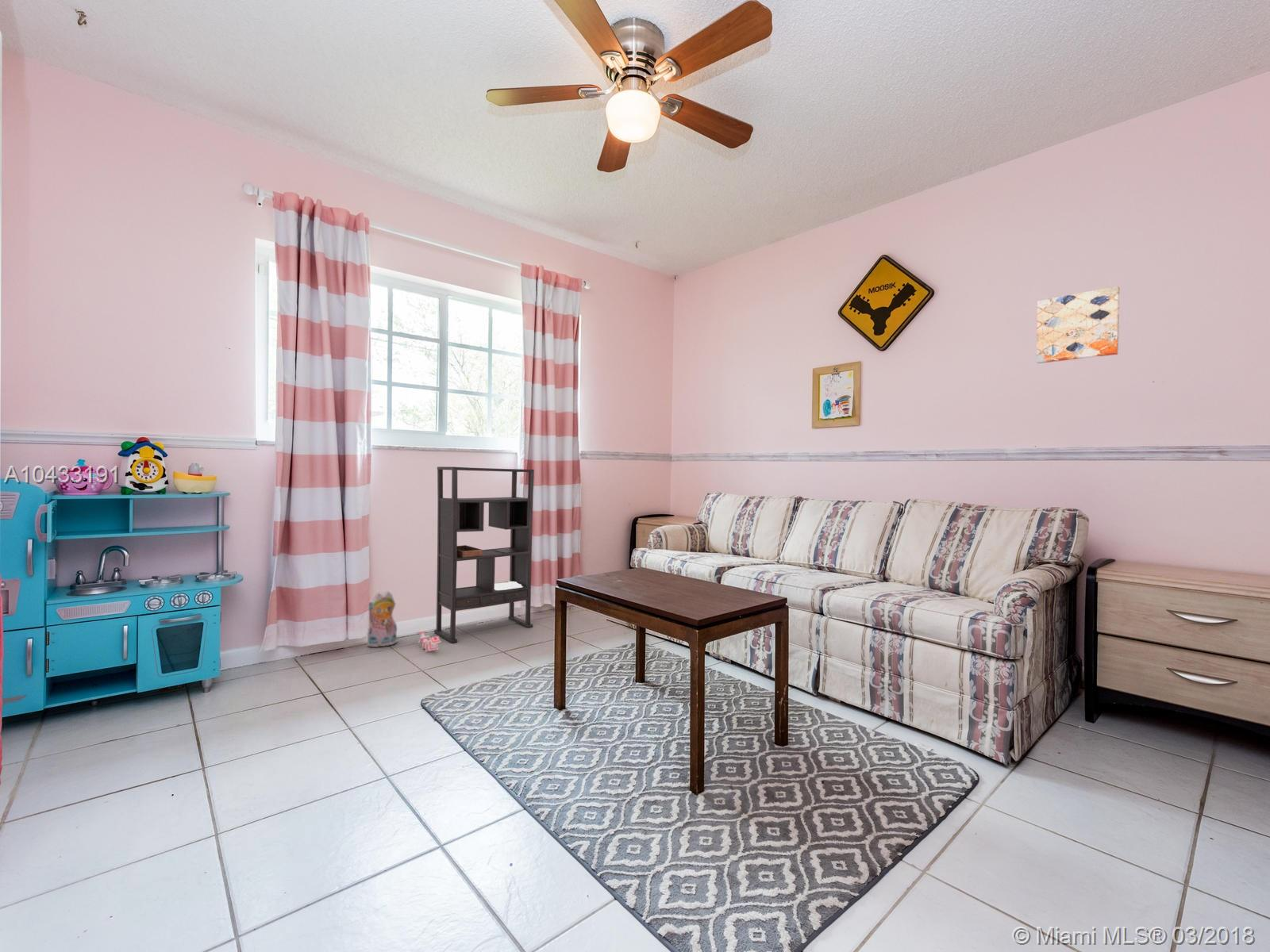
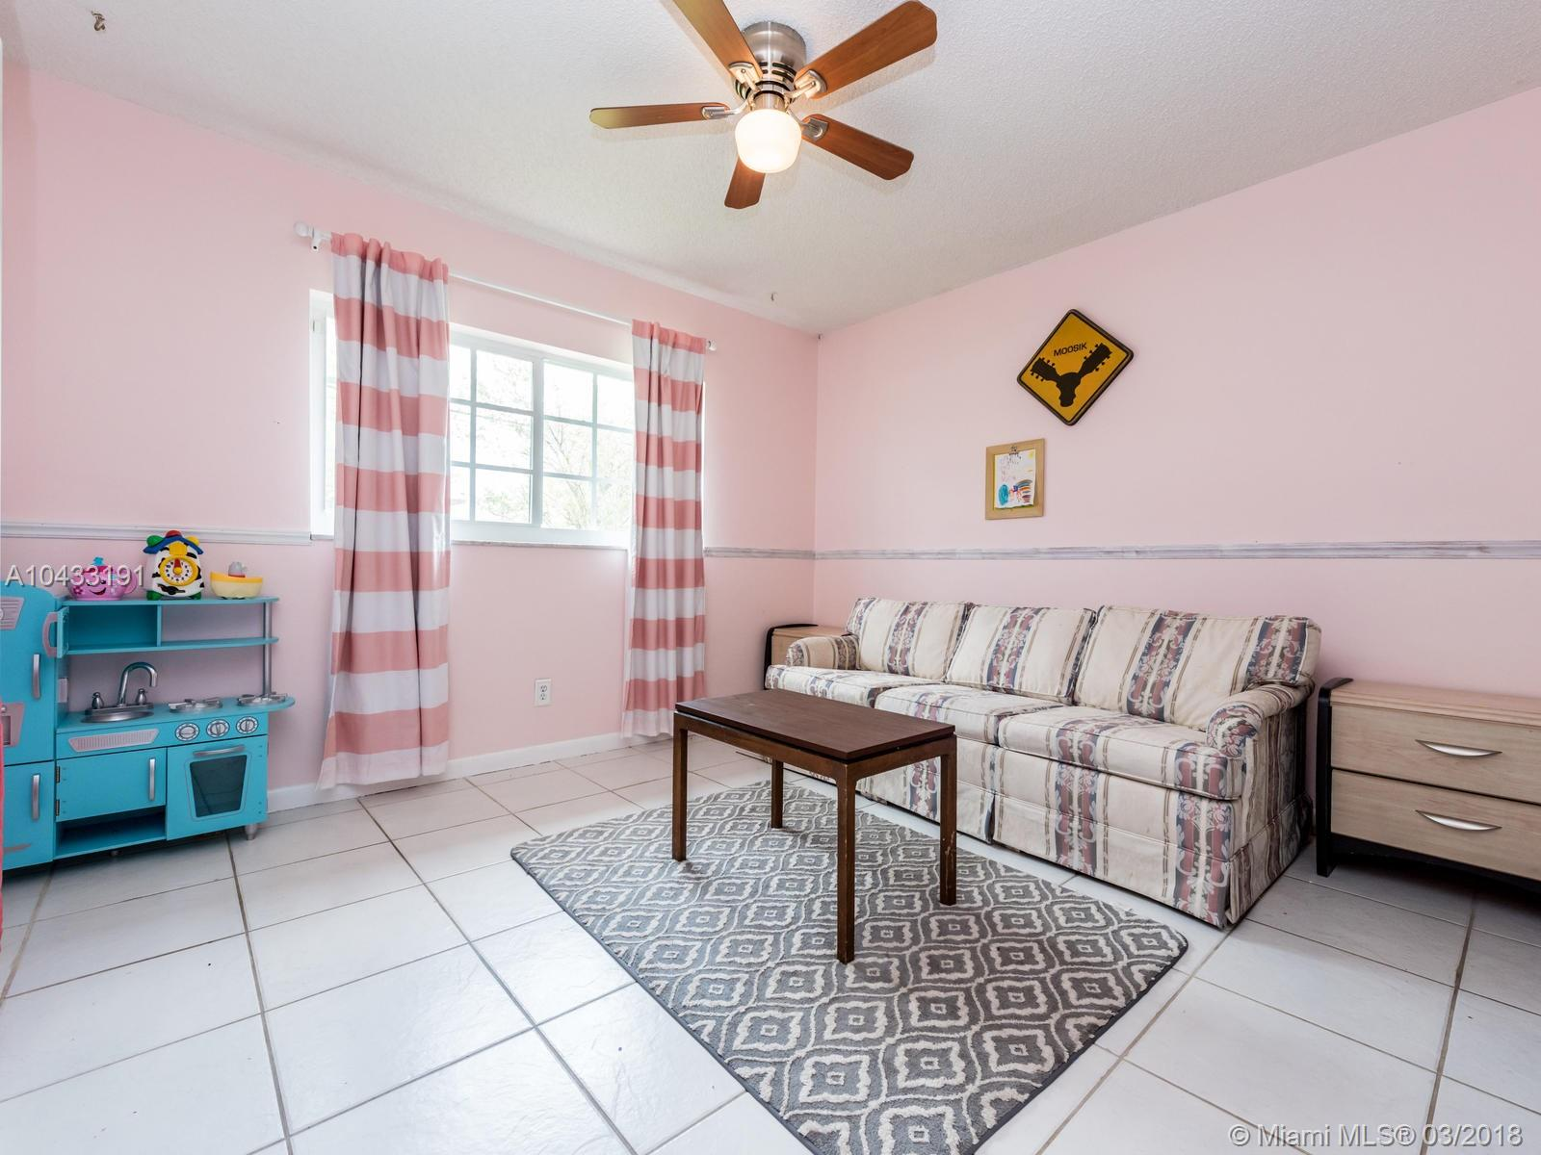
- wall art (1076, 326)
- stacking toy (428, 639)
- plush toy (382, 618)
- bookshelf (486, 550)
